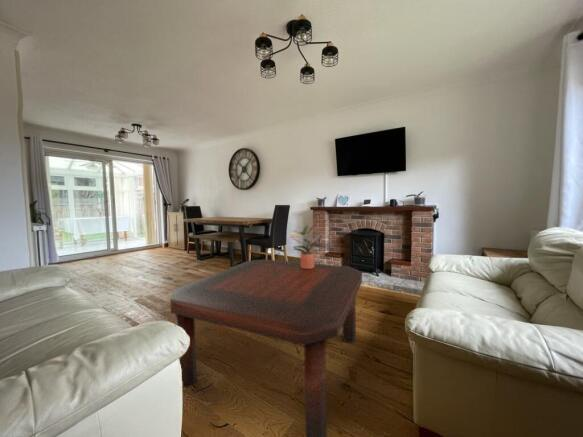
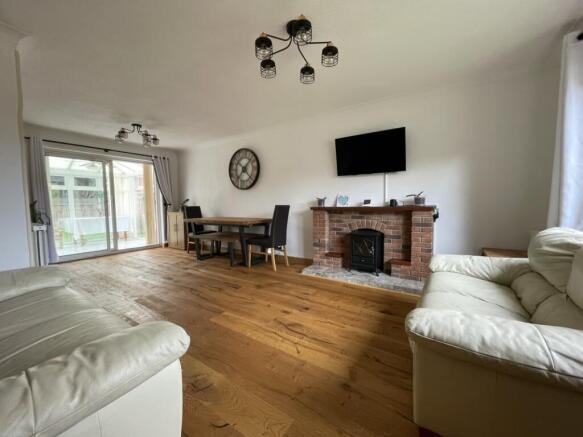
- potted plant (303, 244)
- coffee table (277, 318)
